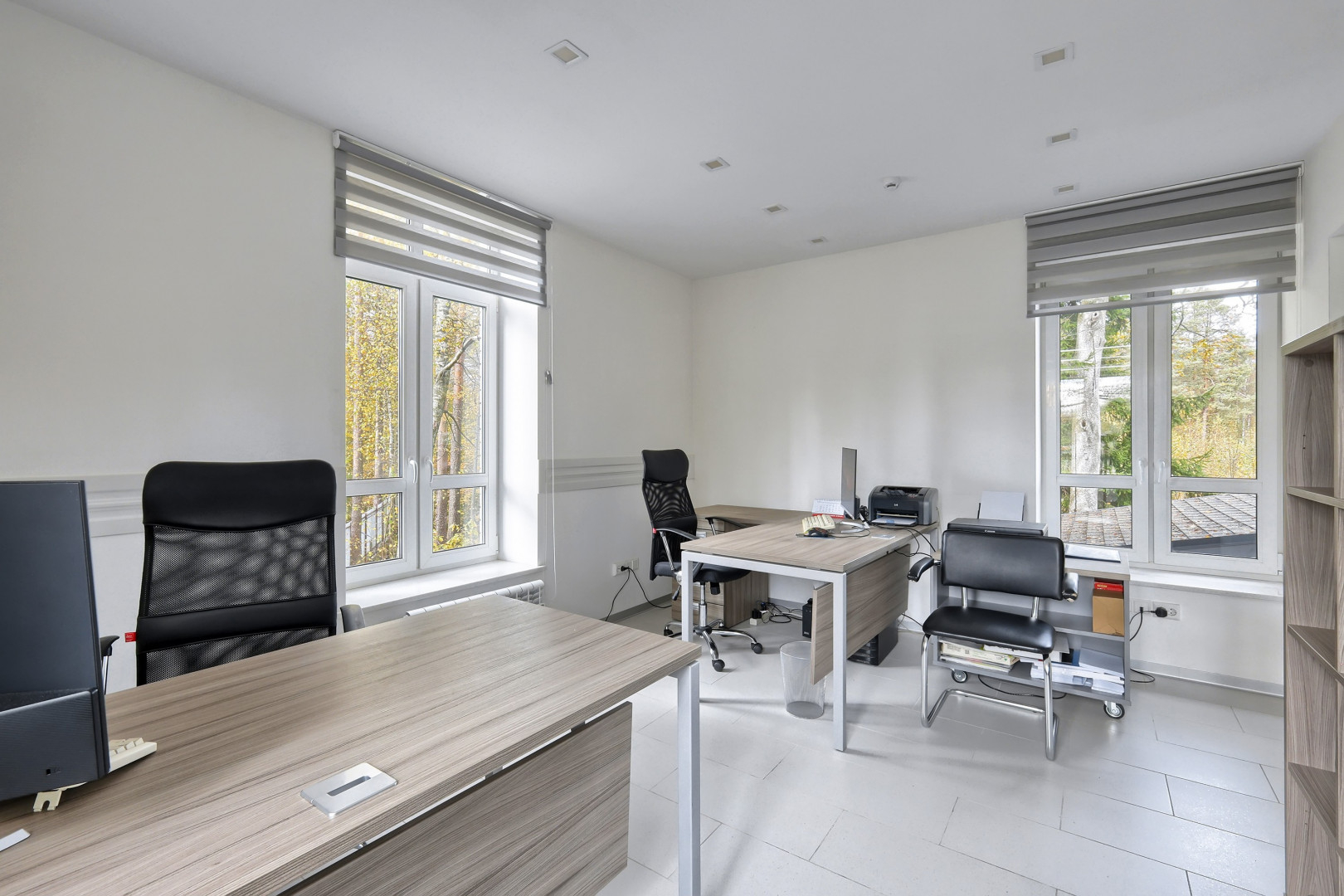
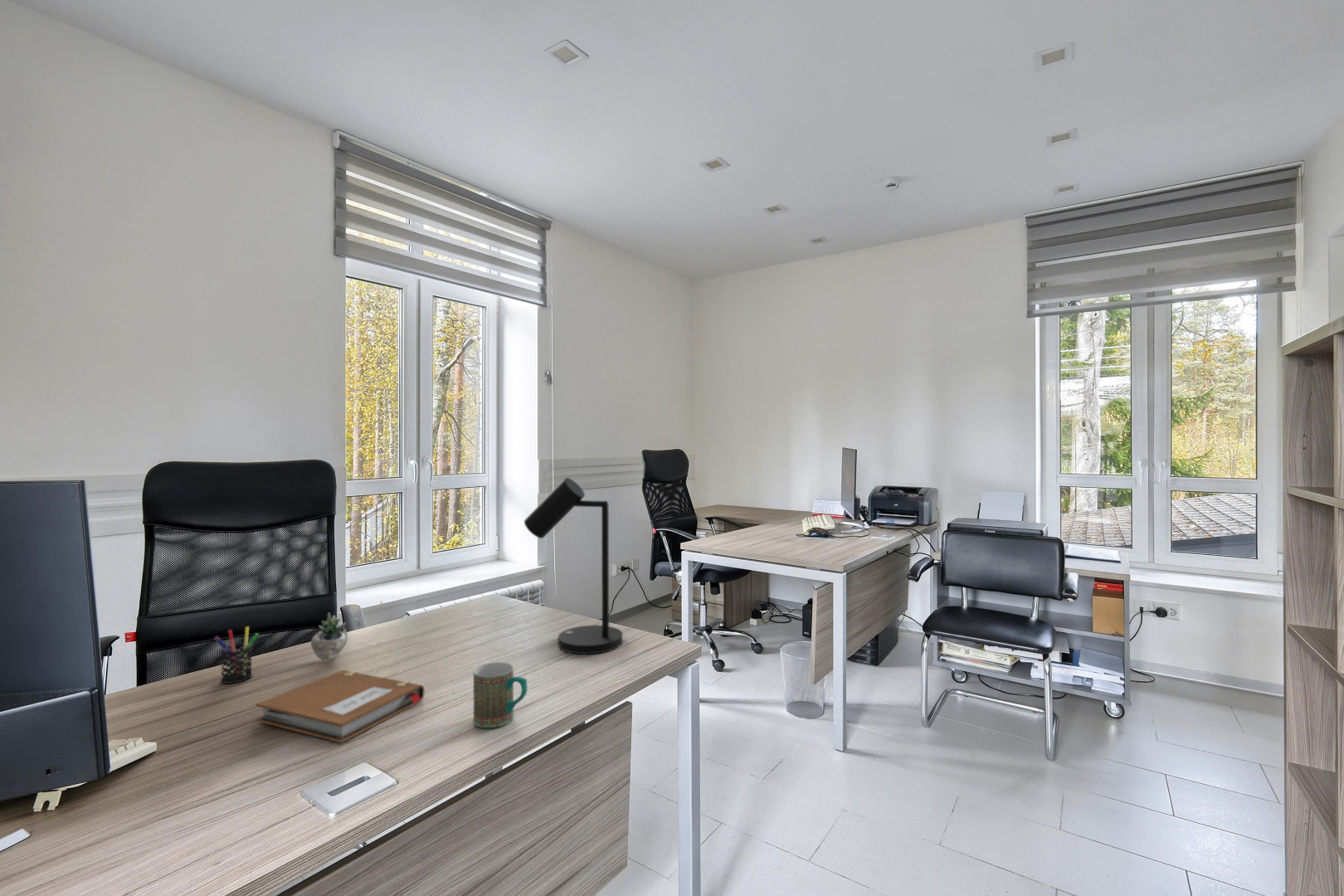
+ succulent plant (344, 631)
+ pen holder (239, 652)
+ mug (501, 695)
+ desk lamp (601, 559)
+ notebook (346, 701)
